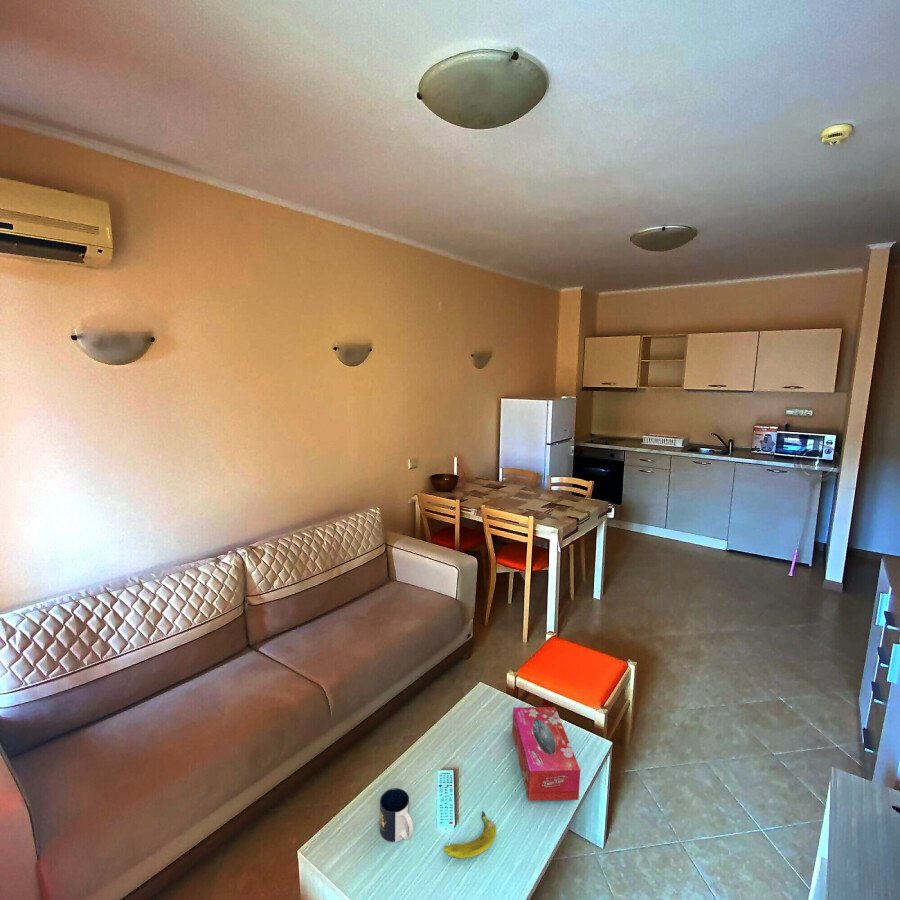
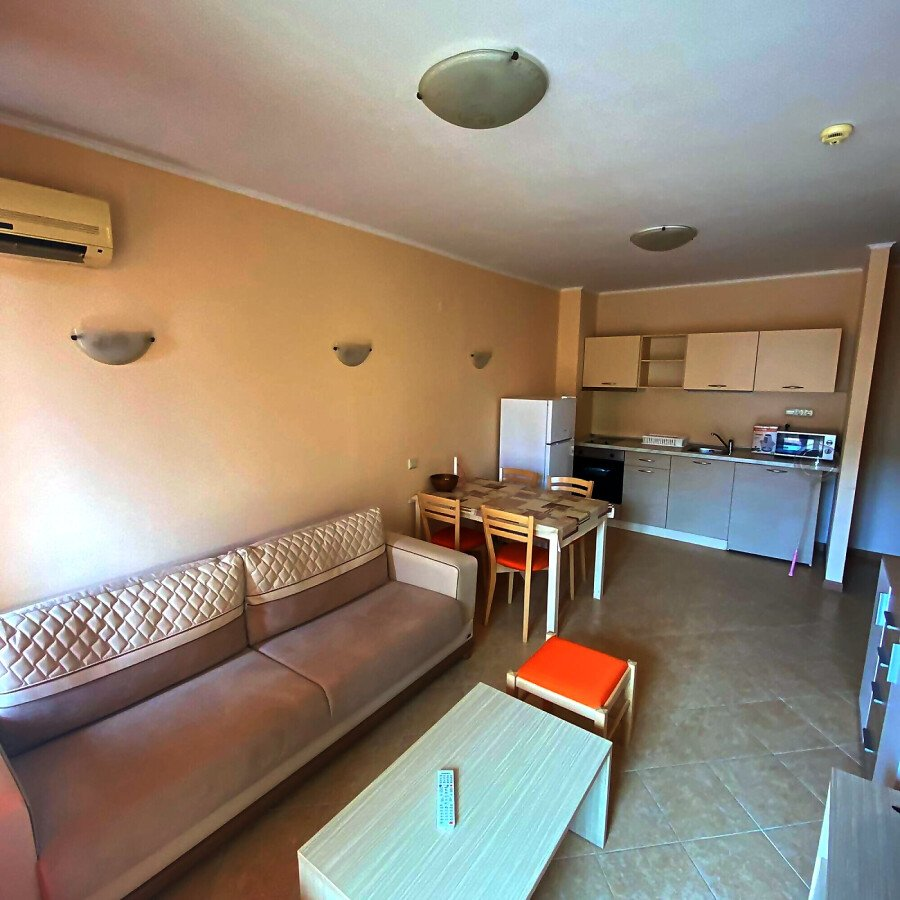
- mug (398, 818)
- tissue box (543, 749)
- banana (476, 839)
